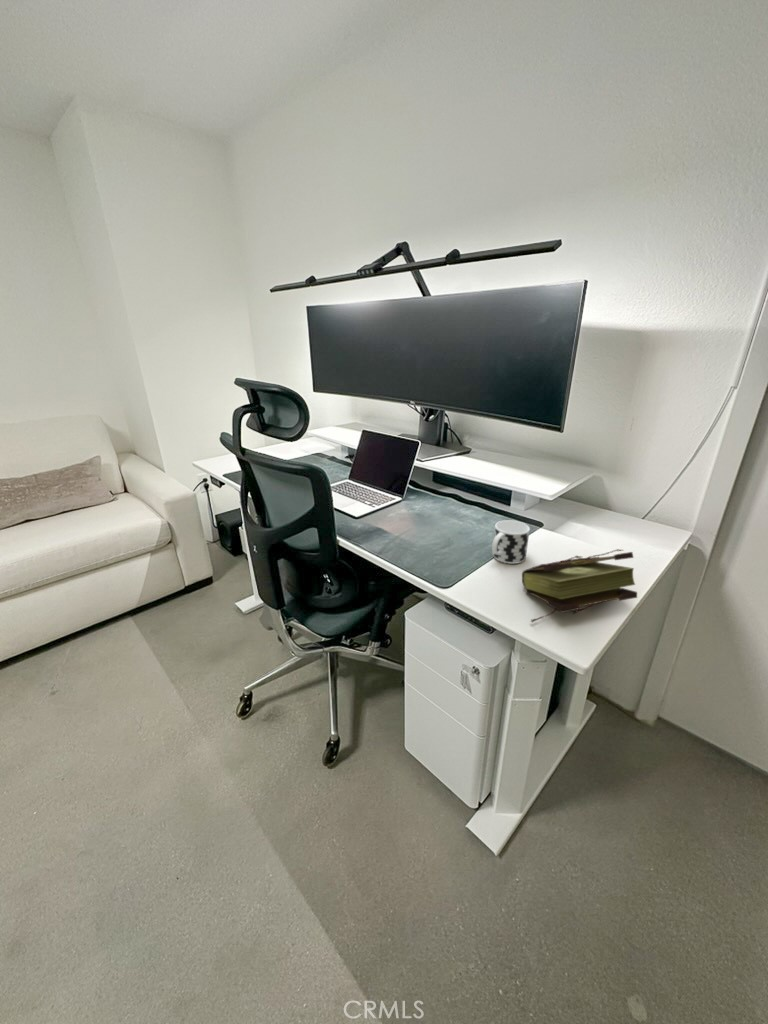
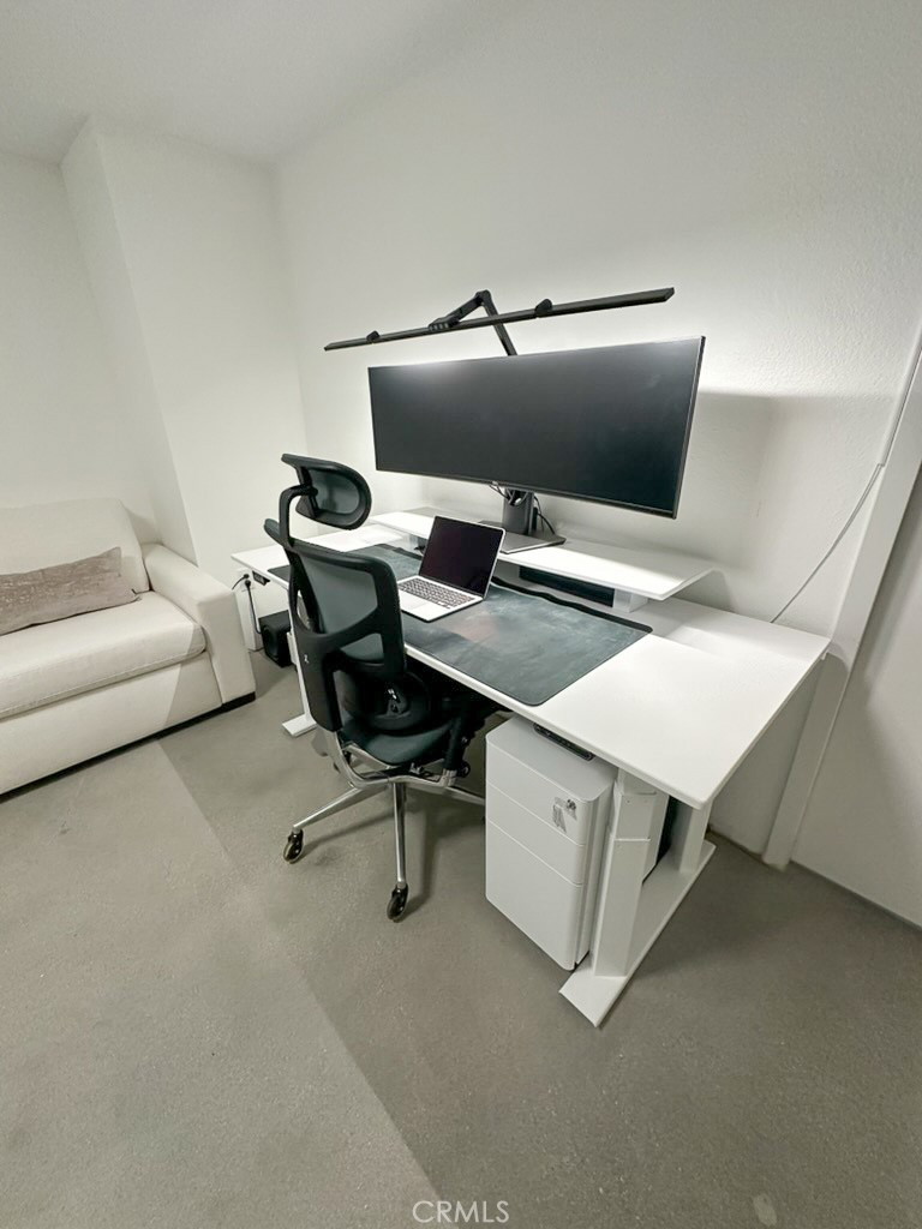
- book (569, 573)
- cup (507, 543)
